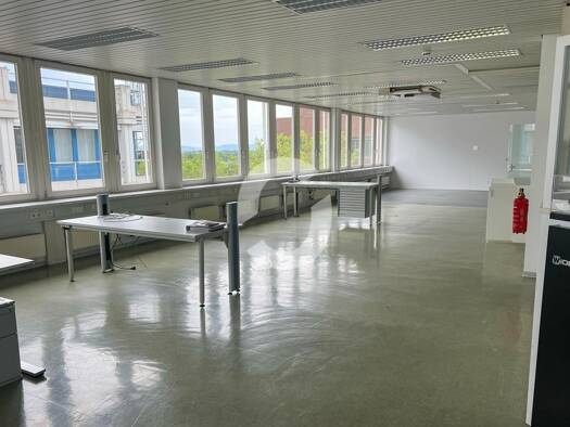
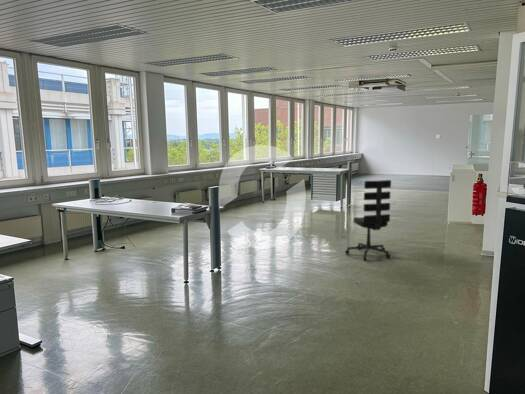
+ office chair (368, 216)
